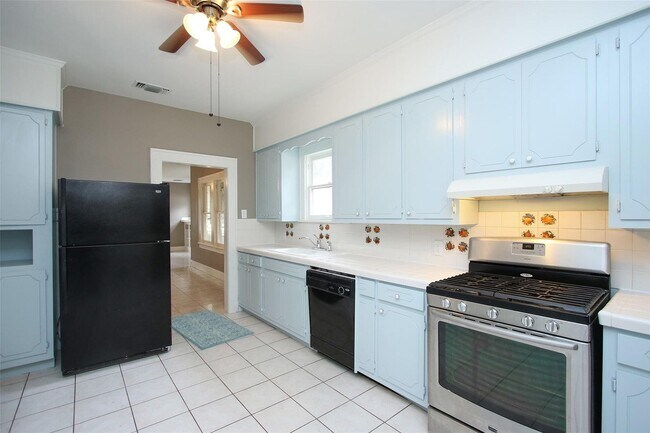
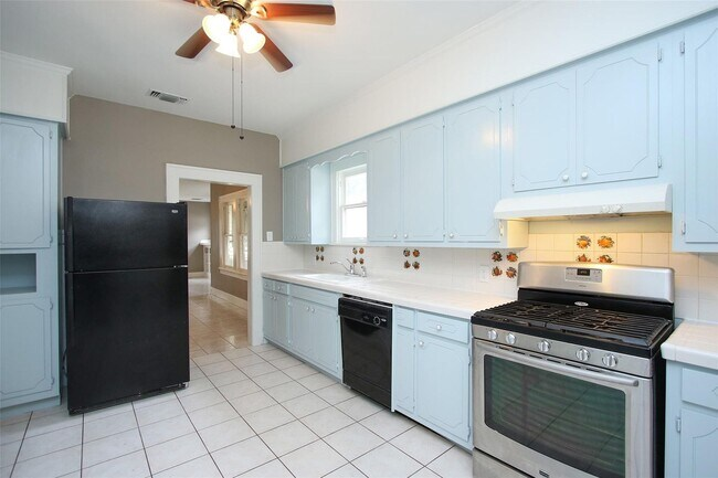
- rug (205, 326)
